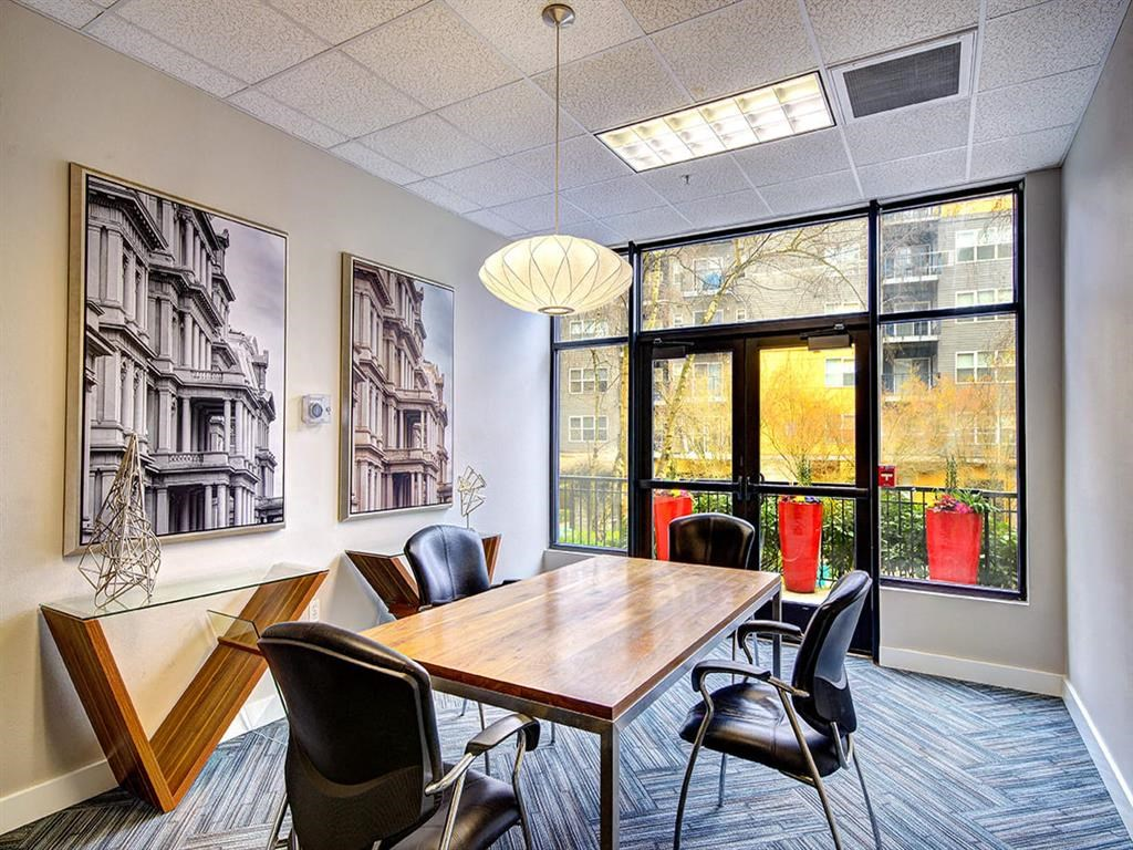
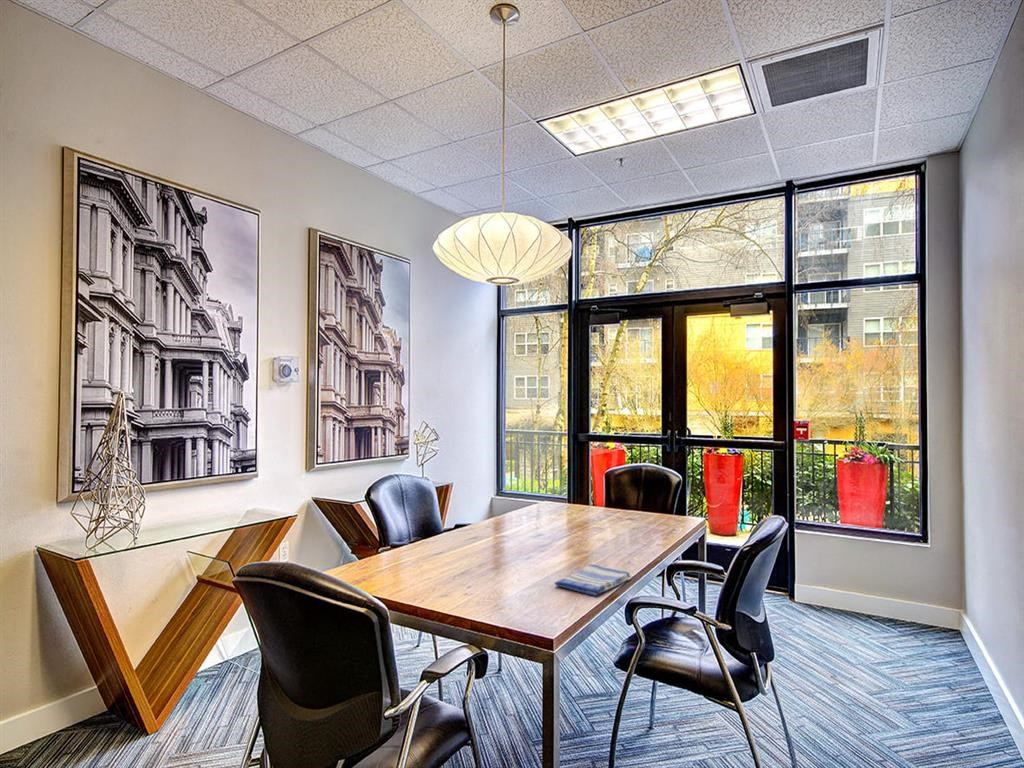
+ dish towel (593, 578)
